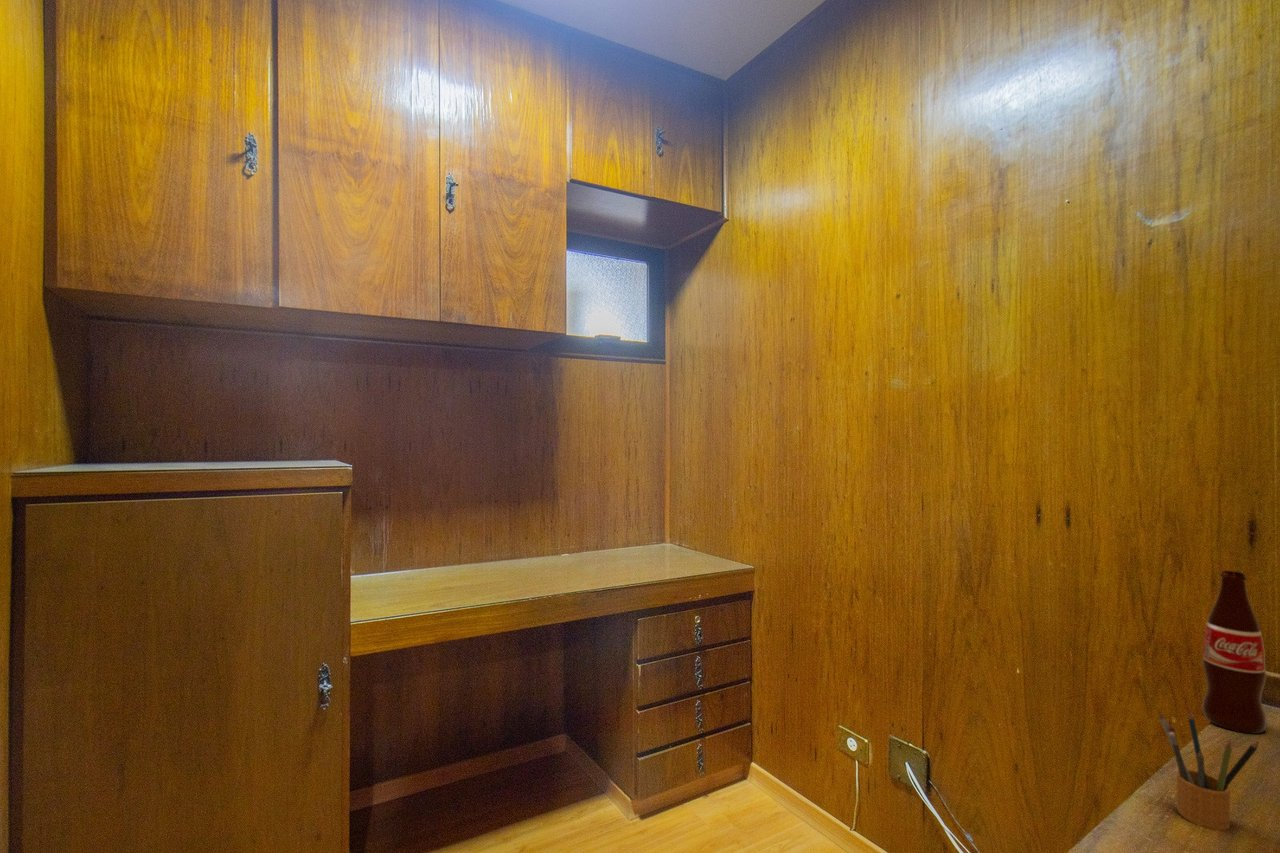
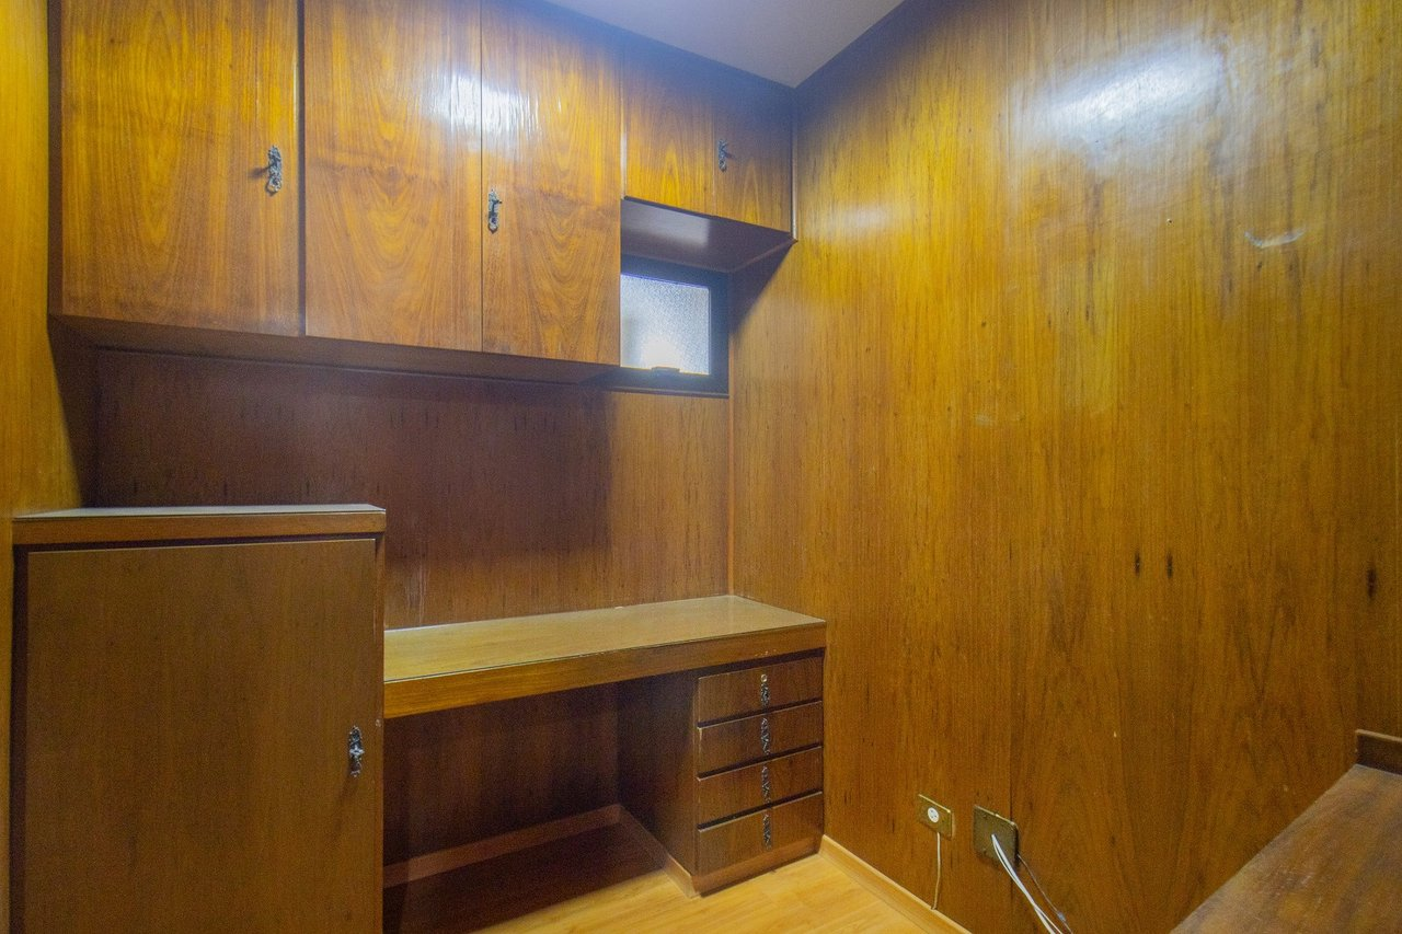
- pencil box (1204, 771)
- bottle (1233, 648)
